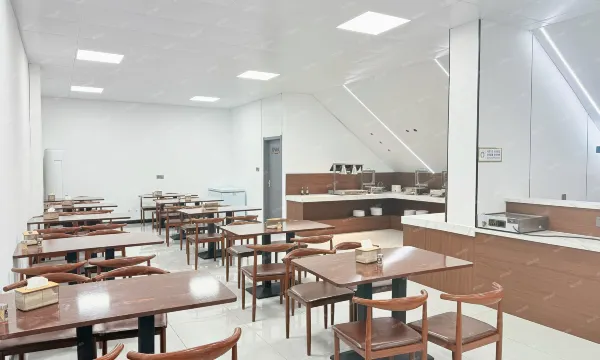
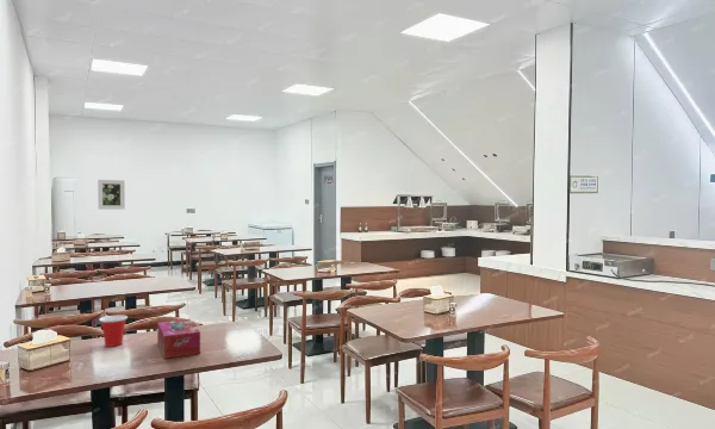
+ cup (113, 330)
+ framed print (111, 194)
+ tissue box (178, 337)
